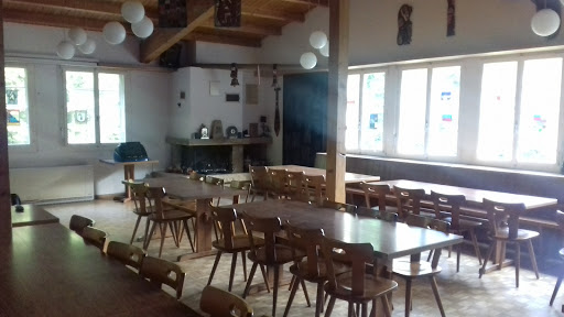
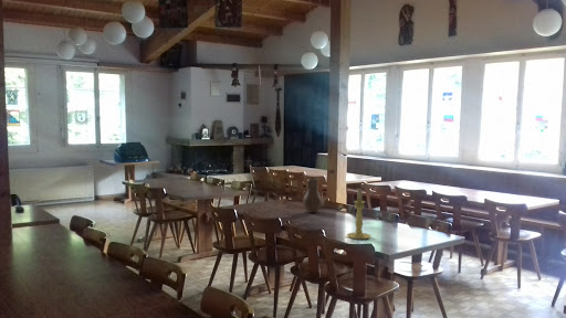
+ vase (312, 194)
+ candle holder (359, 212)
